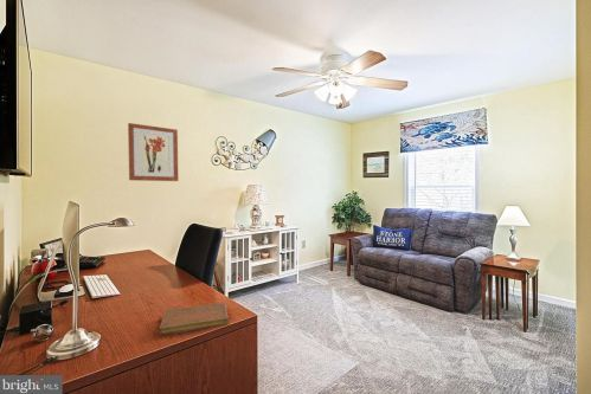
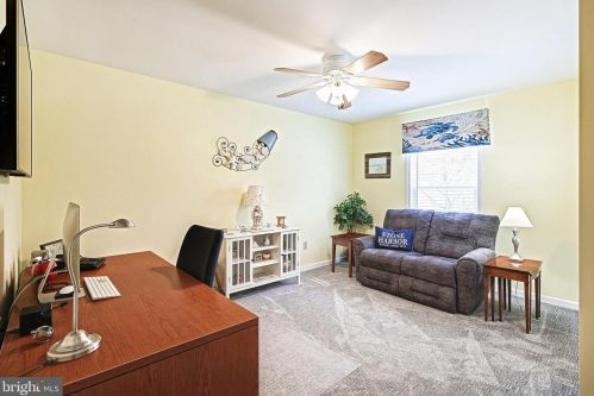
- wall art (154, 153)
- notebook (195, 316)
